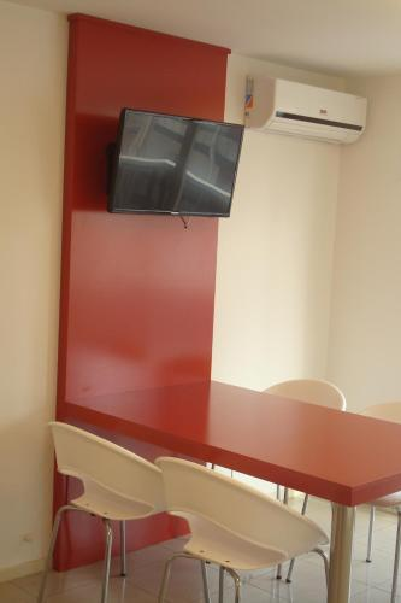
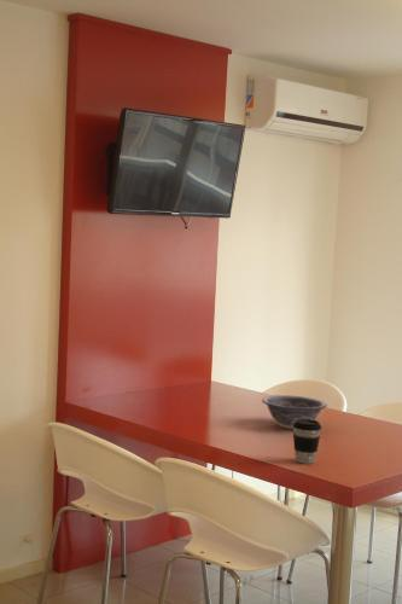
+ coffee cup (305, 441)
+ decorative bowl (293, 413)
